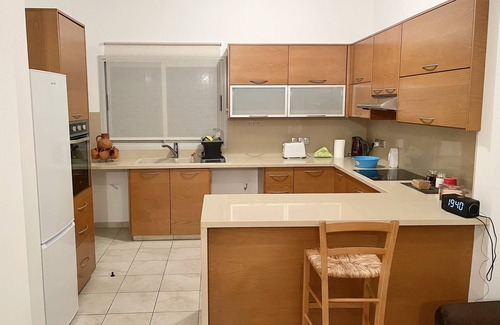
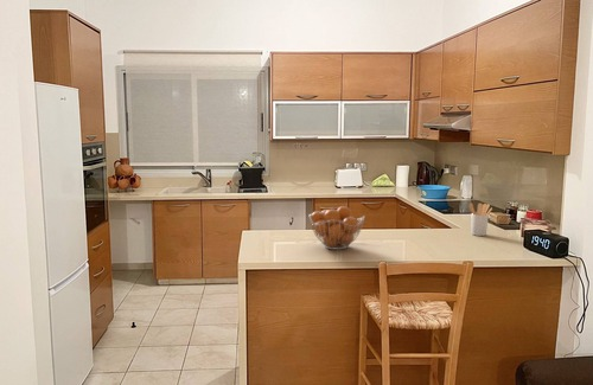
+ fruit basket (336, 226)
+ utensil holder (480, 218)
